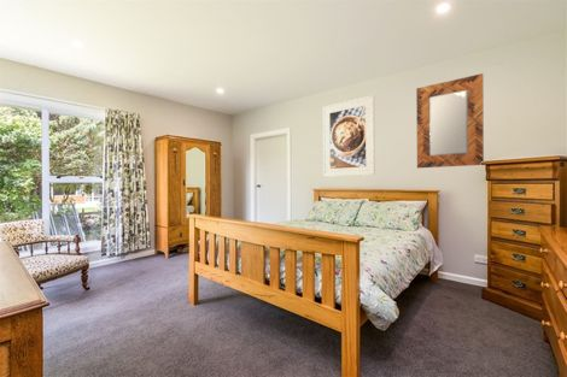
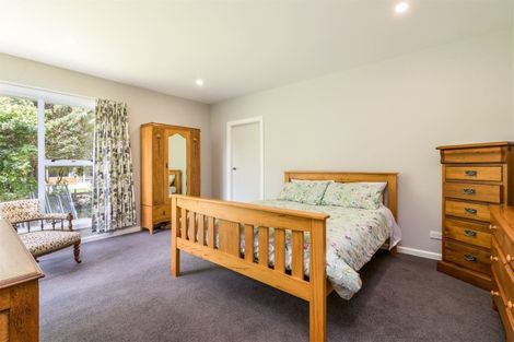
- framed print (346, 139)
- home mirror (448, 124)
